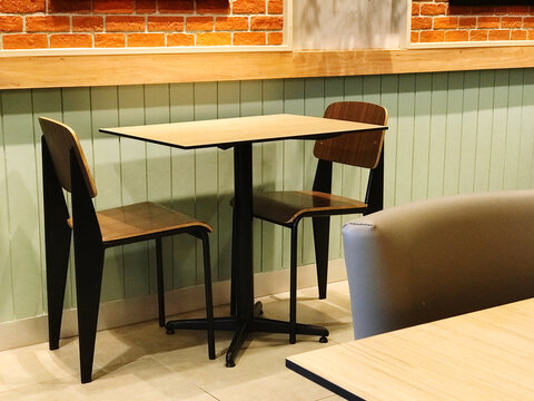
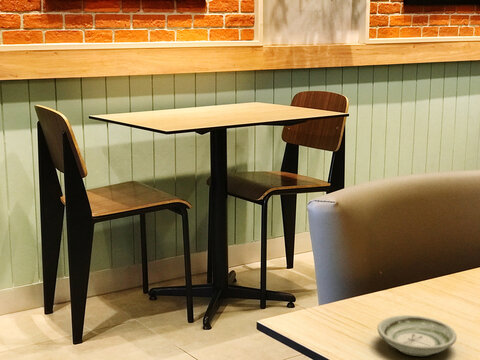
+ saucer (416, 338)
